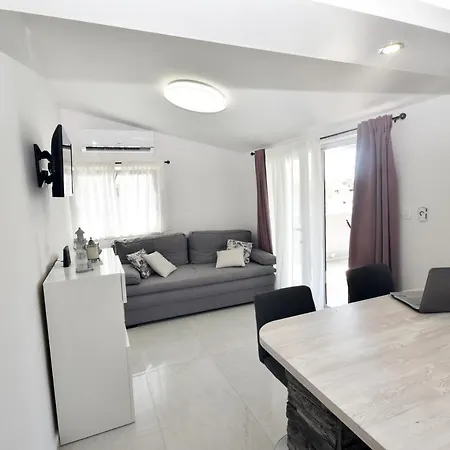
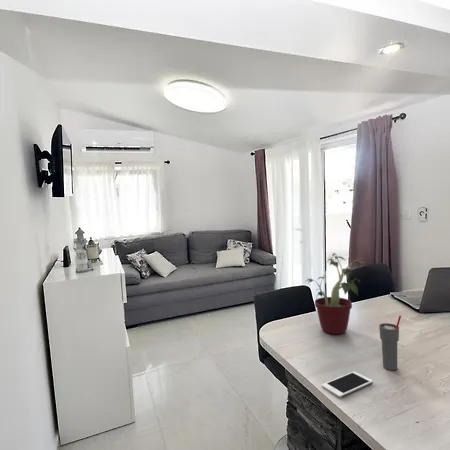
+ cup (389, 340)
+ potted plant (338, 289)
+ cell phone (347, 383)
